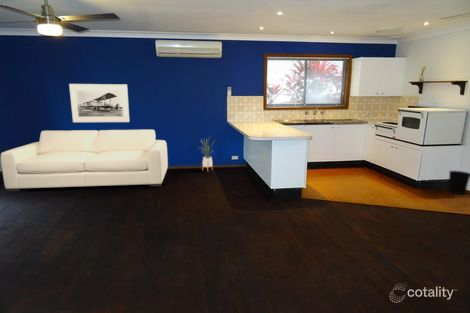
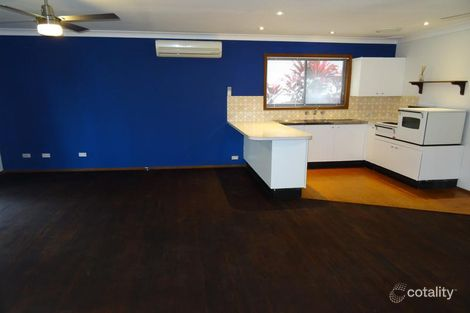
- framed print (100, 103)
- house plant (207, 153)
- sofa (94, 156)
- wastebasket (458, 182)
